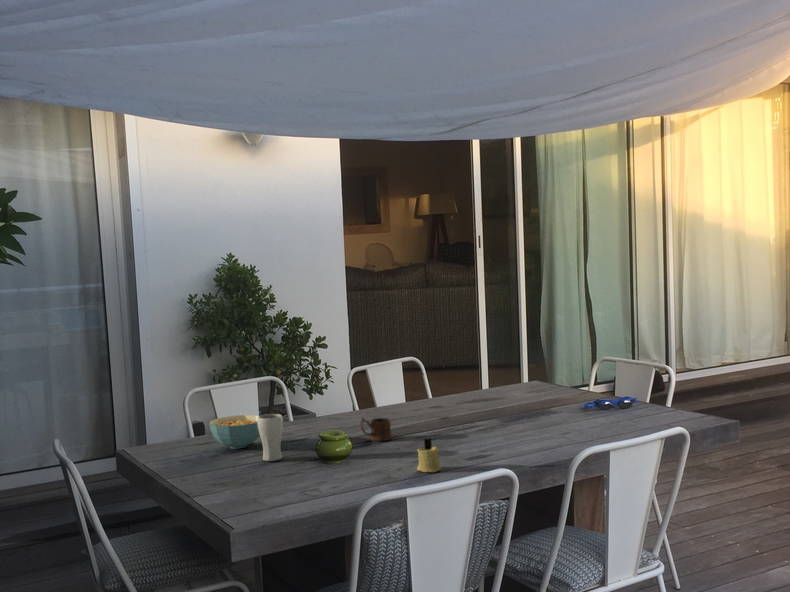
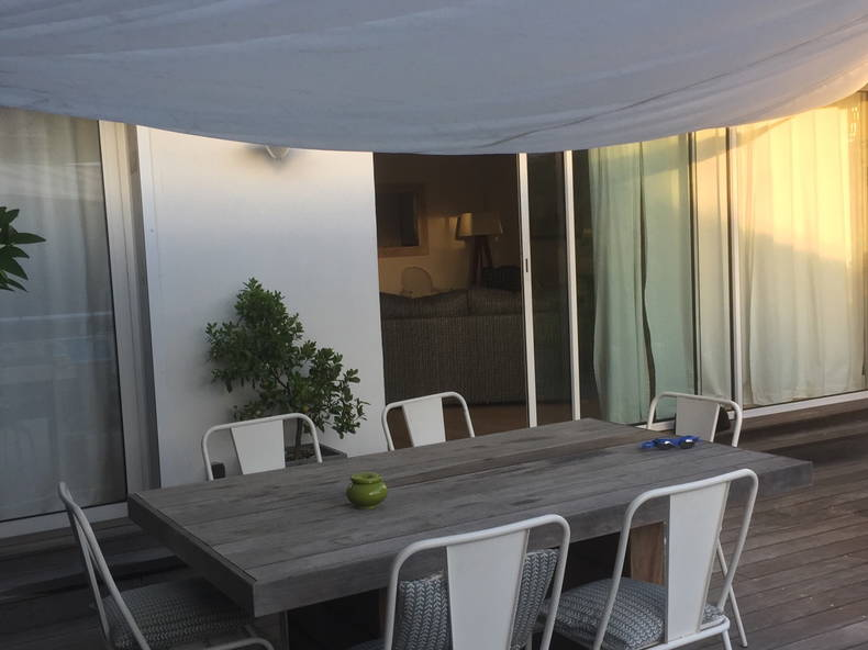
- drinking glass (271, 437)
- candle (428, 454)
- mug (375, 427)
- cereal bowl (237, 433)
